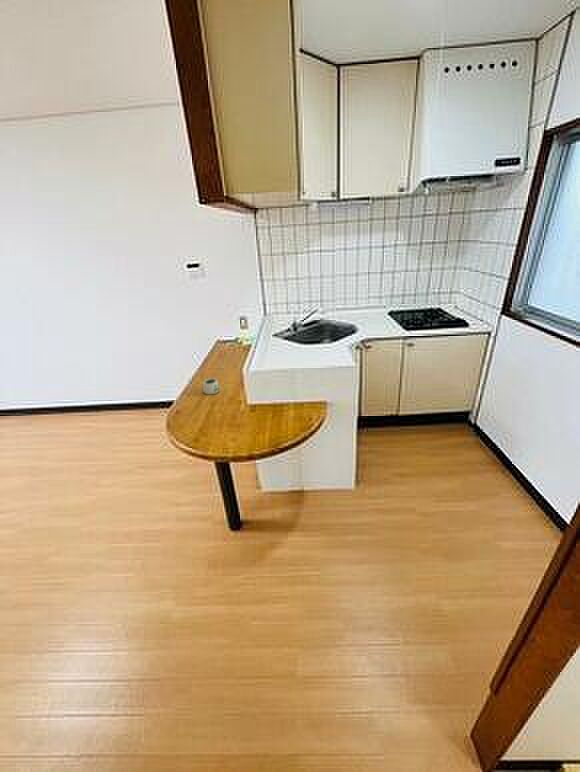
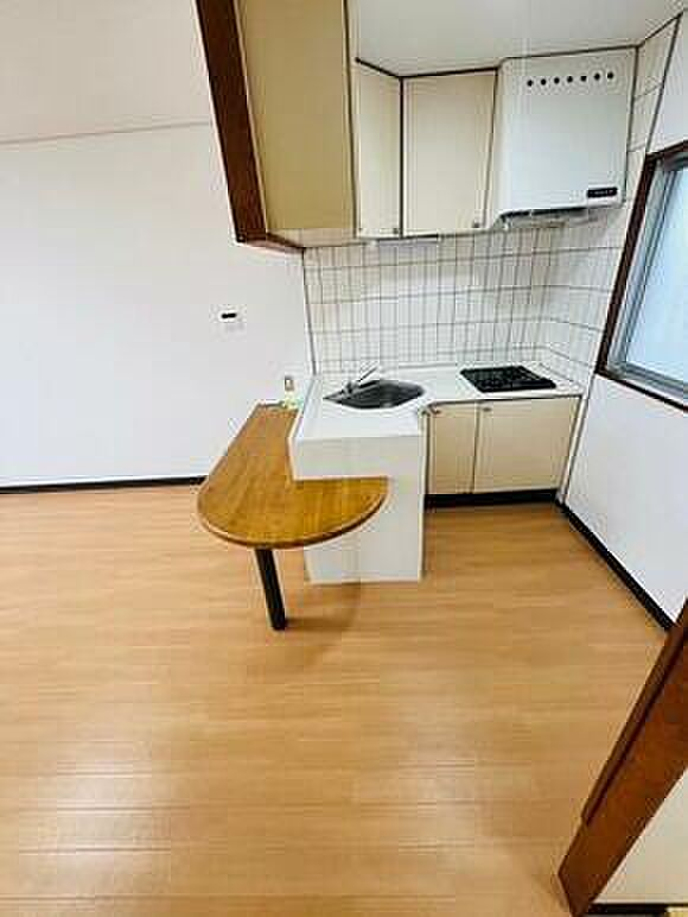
- mug (210, 385)
